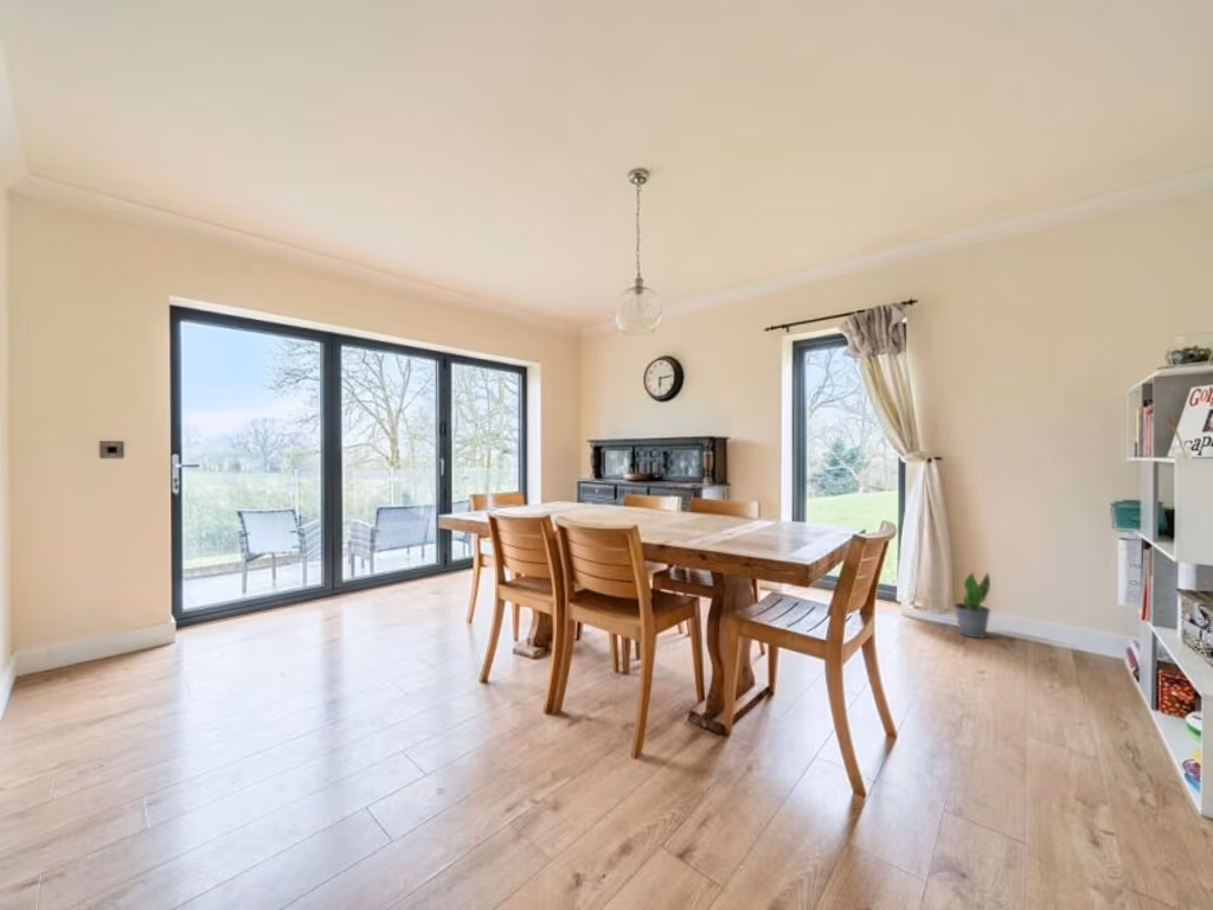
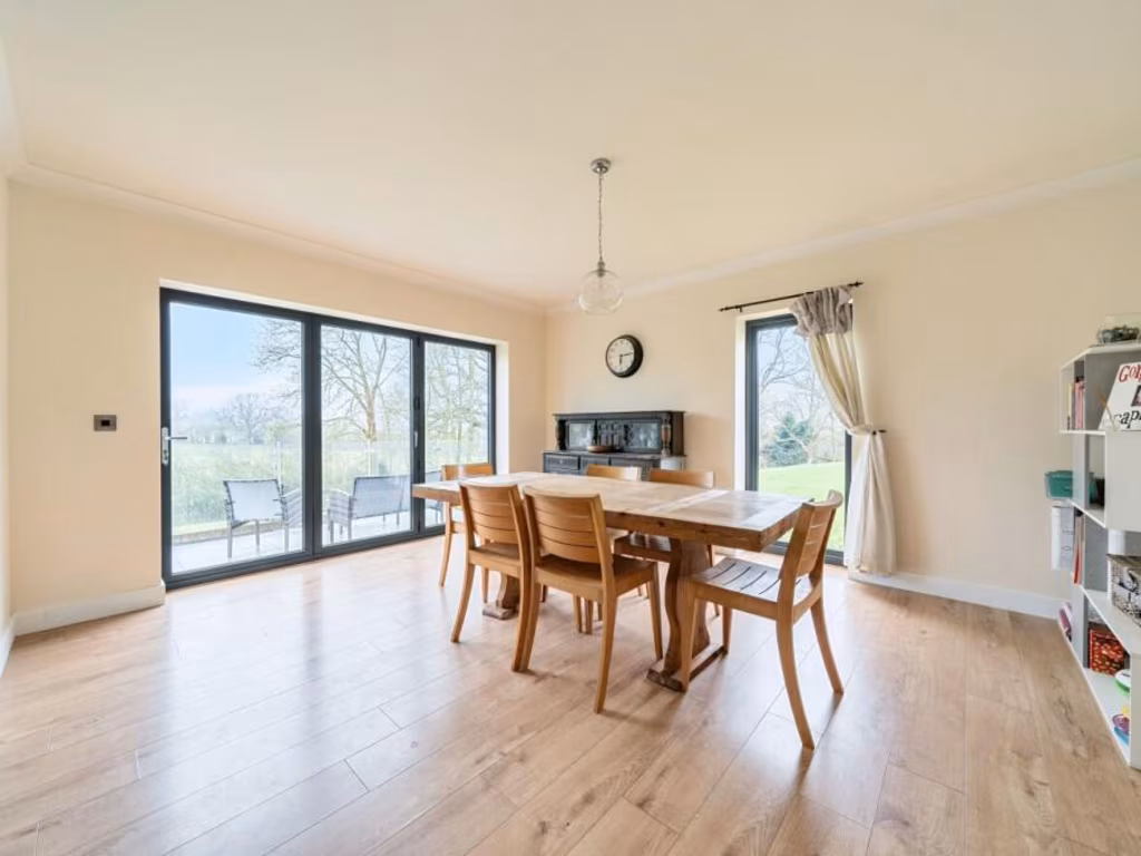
- potted plant (971, 601)
